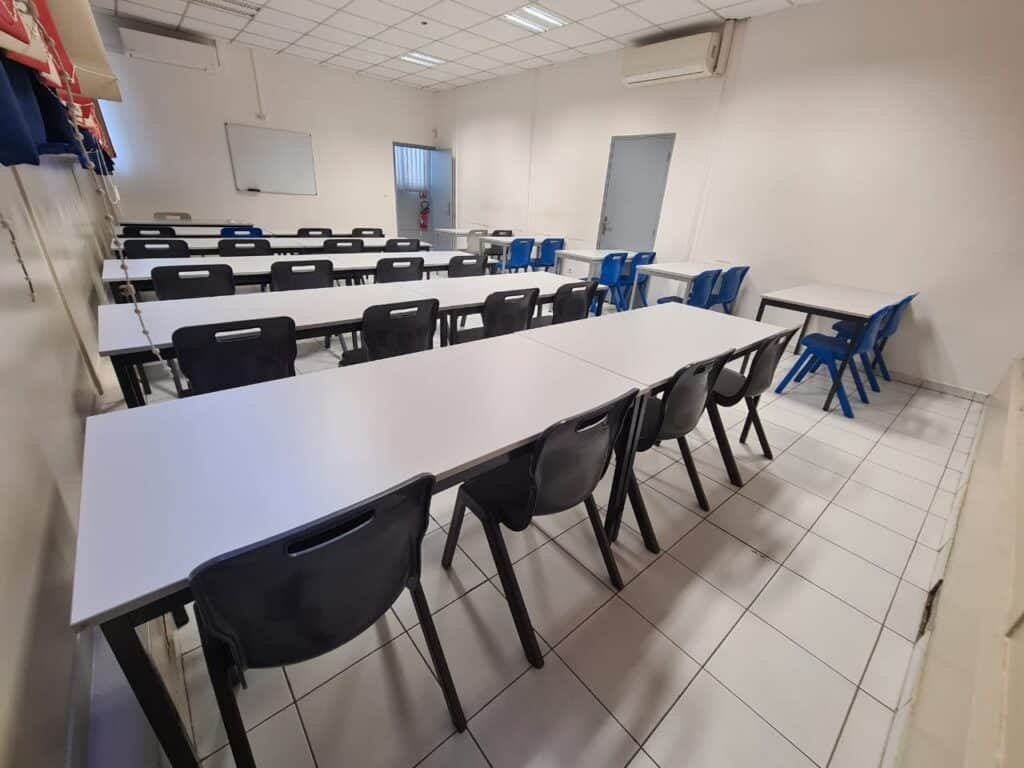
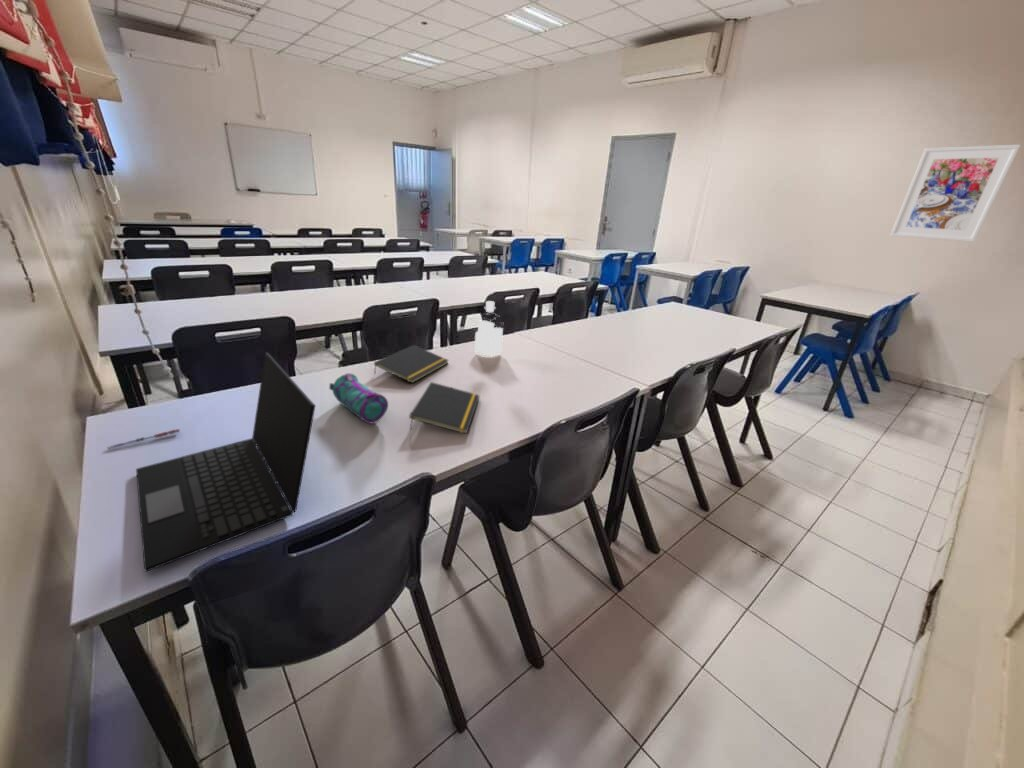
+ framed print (949, 194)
+ pencil case (358, 396)
+ bottle (489, 328)
+ laptop (220, 446)
+ pen (144, 438)
+ notepad (447, 405)
+ notepad (413, 362)
